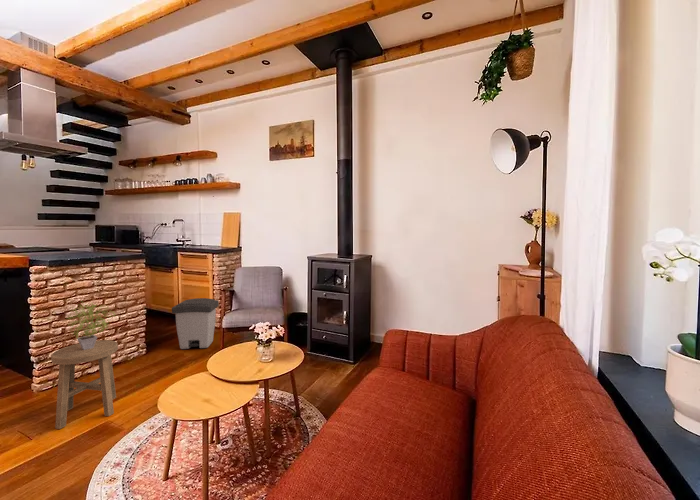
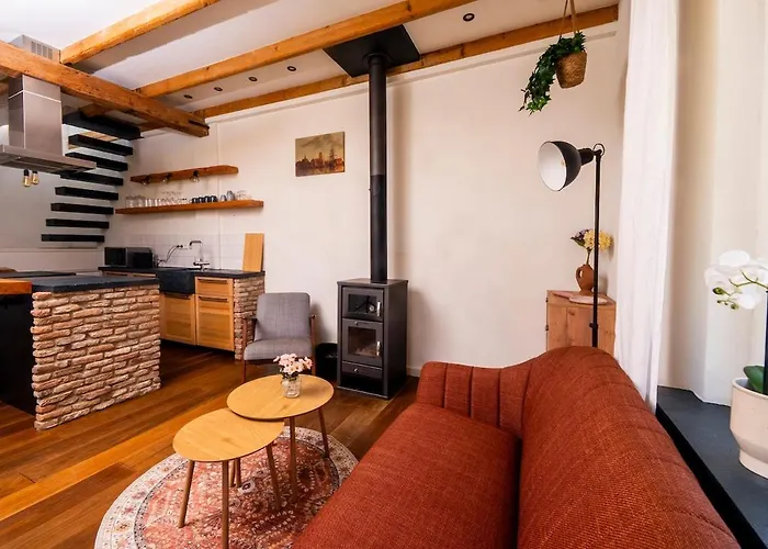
- stool (85, 382)
- potted plant (91, 322)
- trash can (197, 322)
